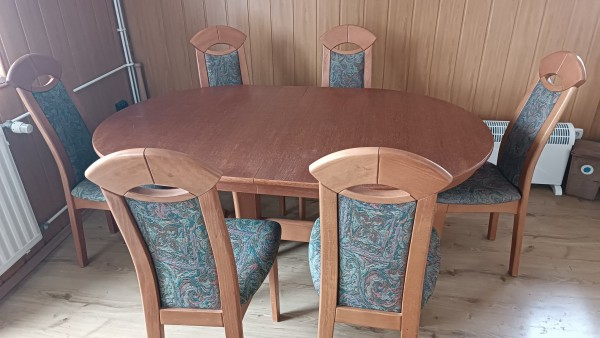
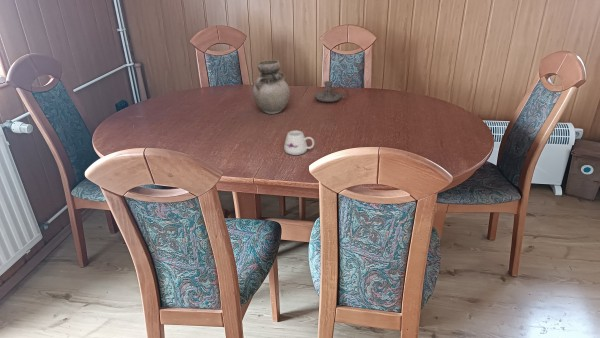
+ vase (271, 87)
+ mug (299, 142)
+ candle holder (331, 91)
